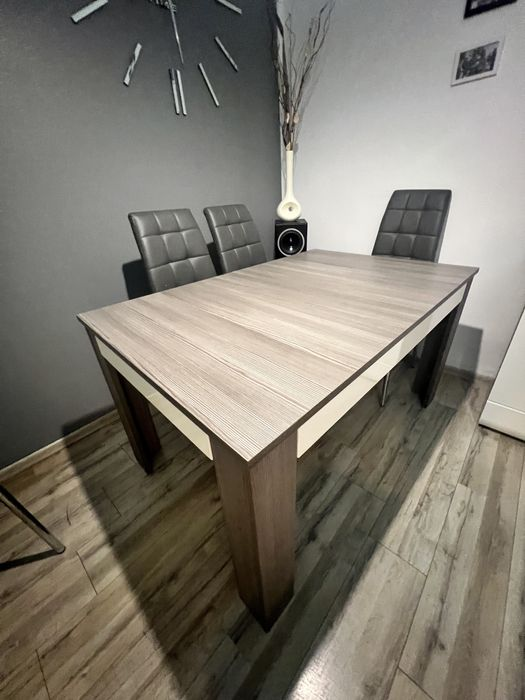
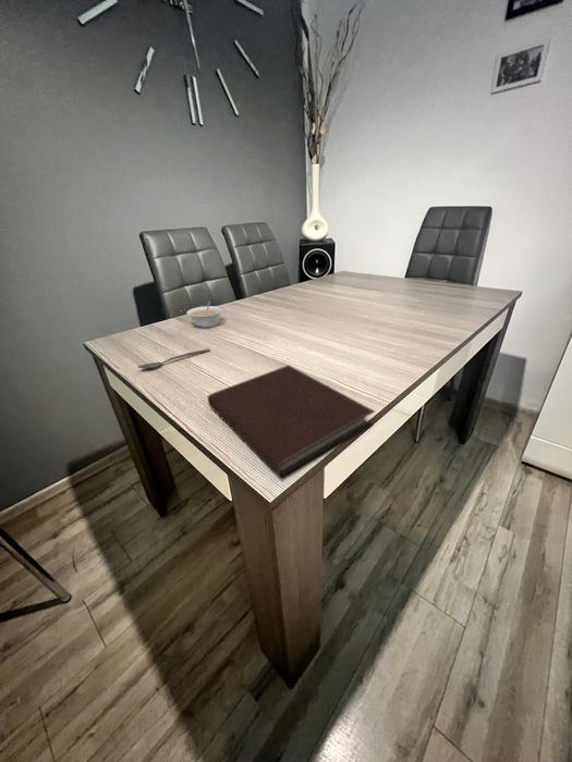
+ notebook (285, 409)
+ spoon (175, 357)
+ legume (205, 316)
